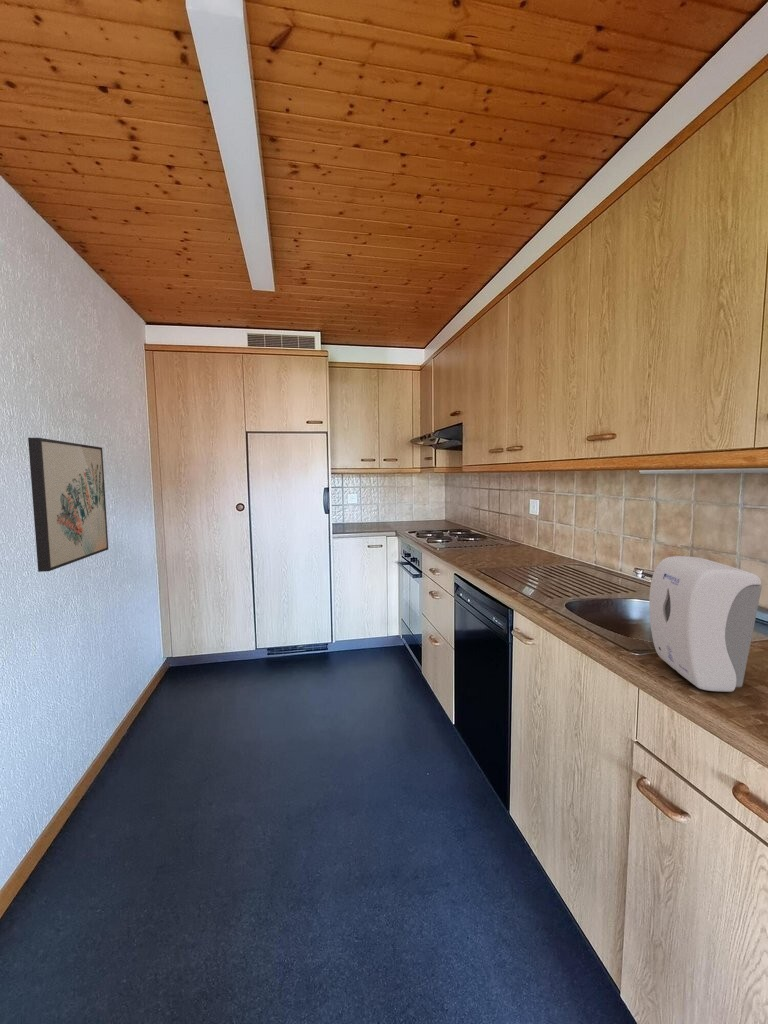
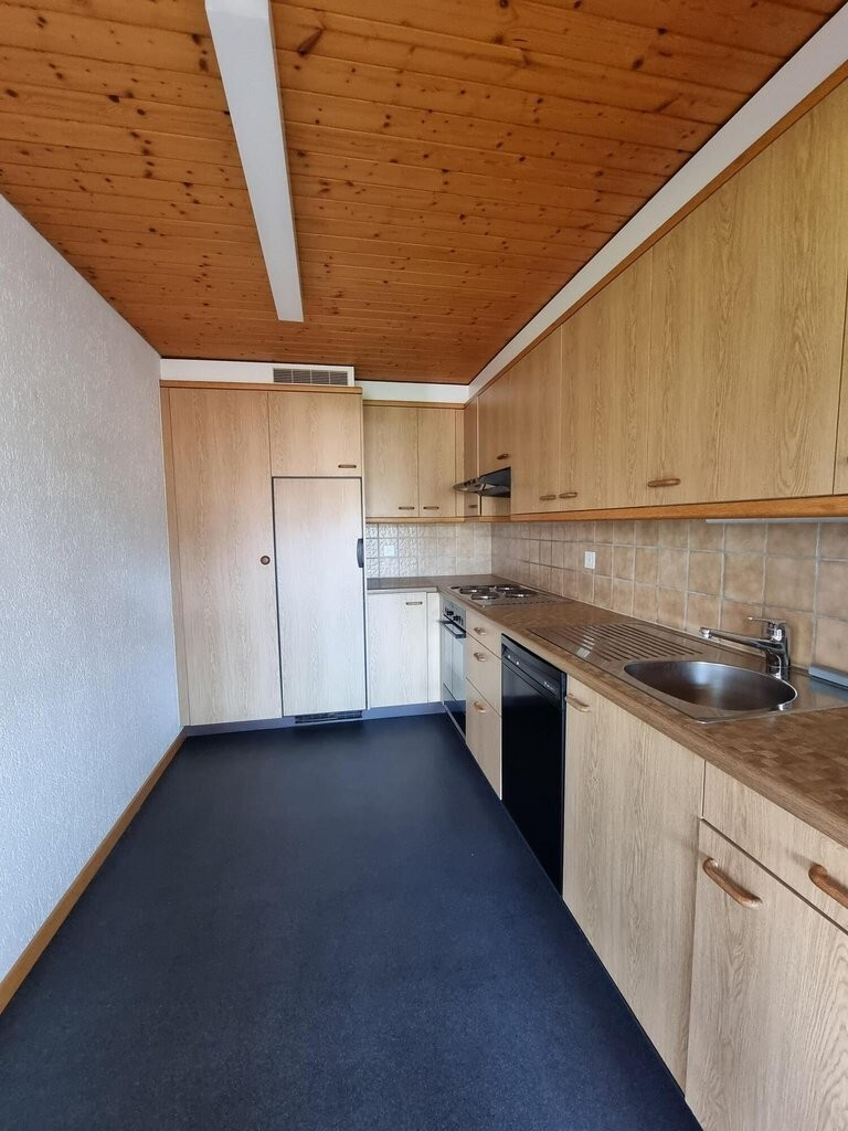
- wall art (74, 501)
- soap dispenser (699, 619)
